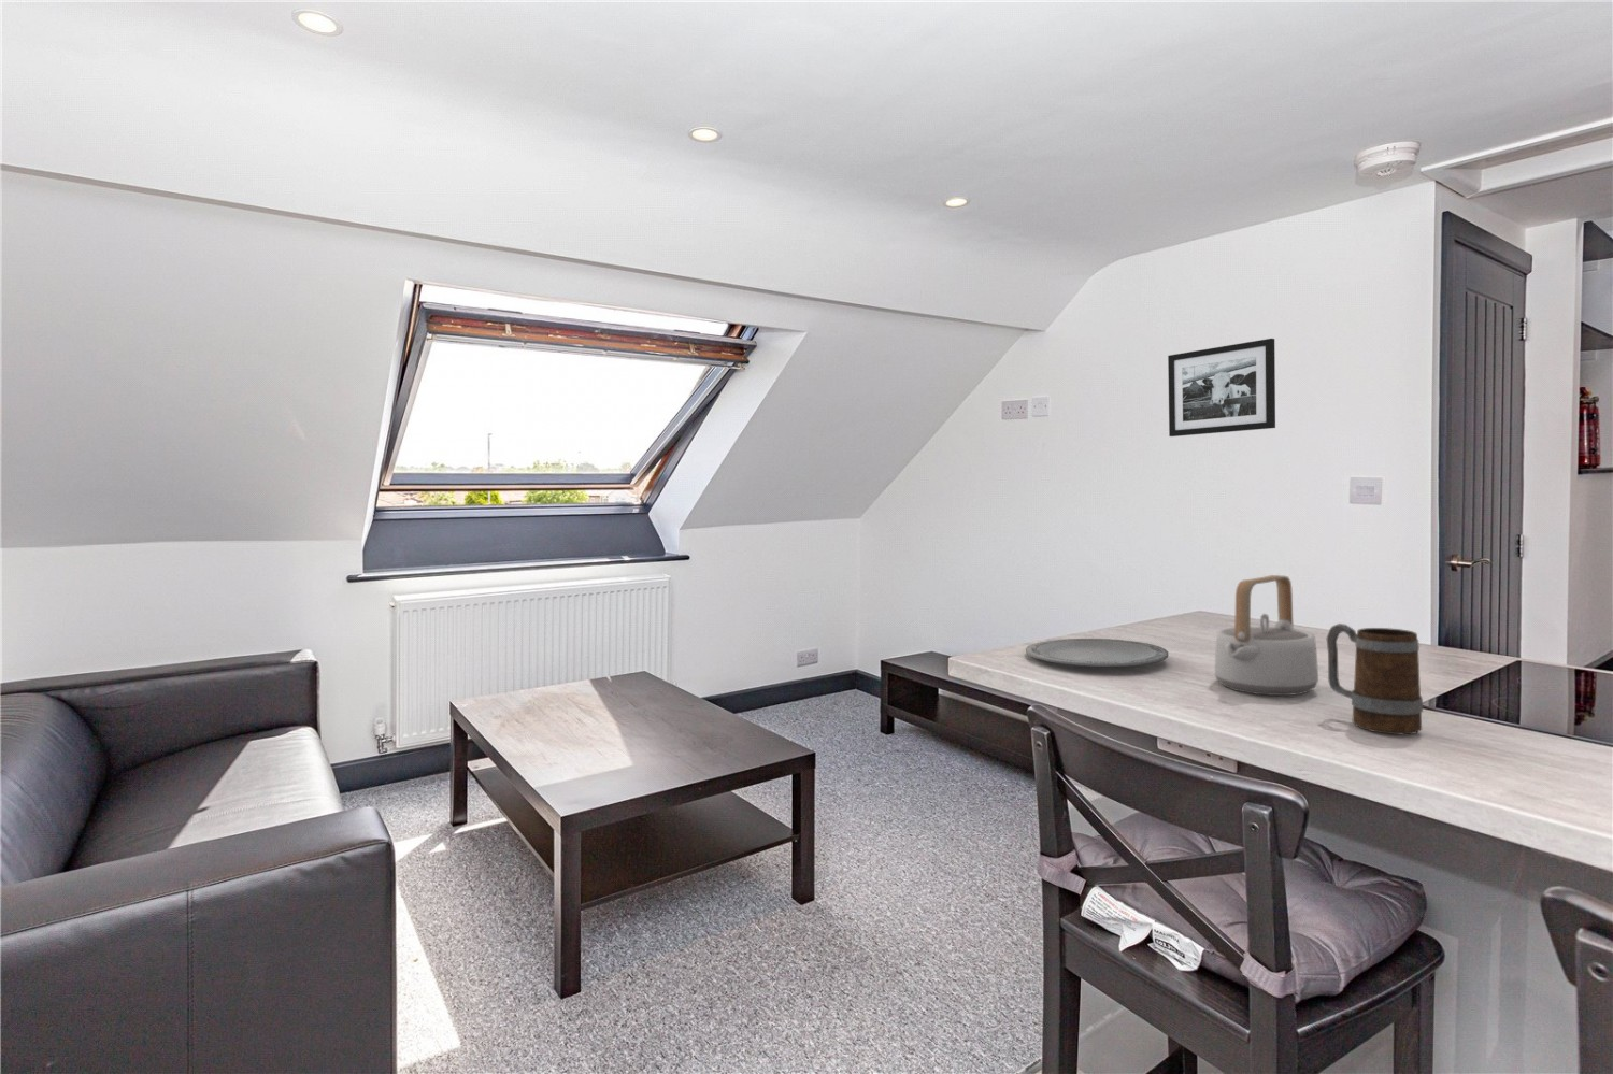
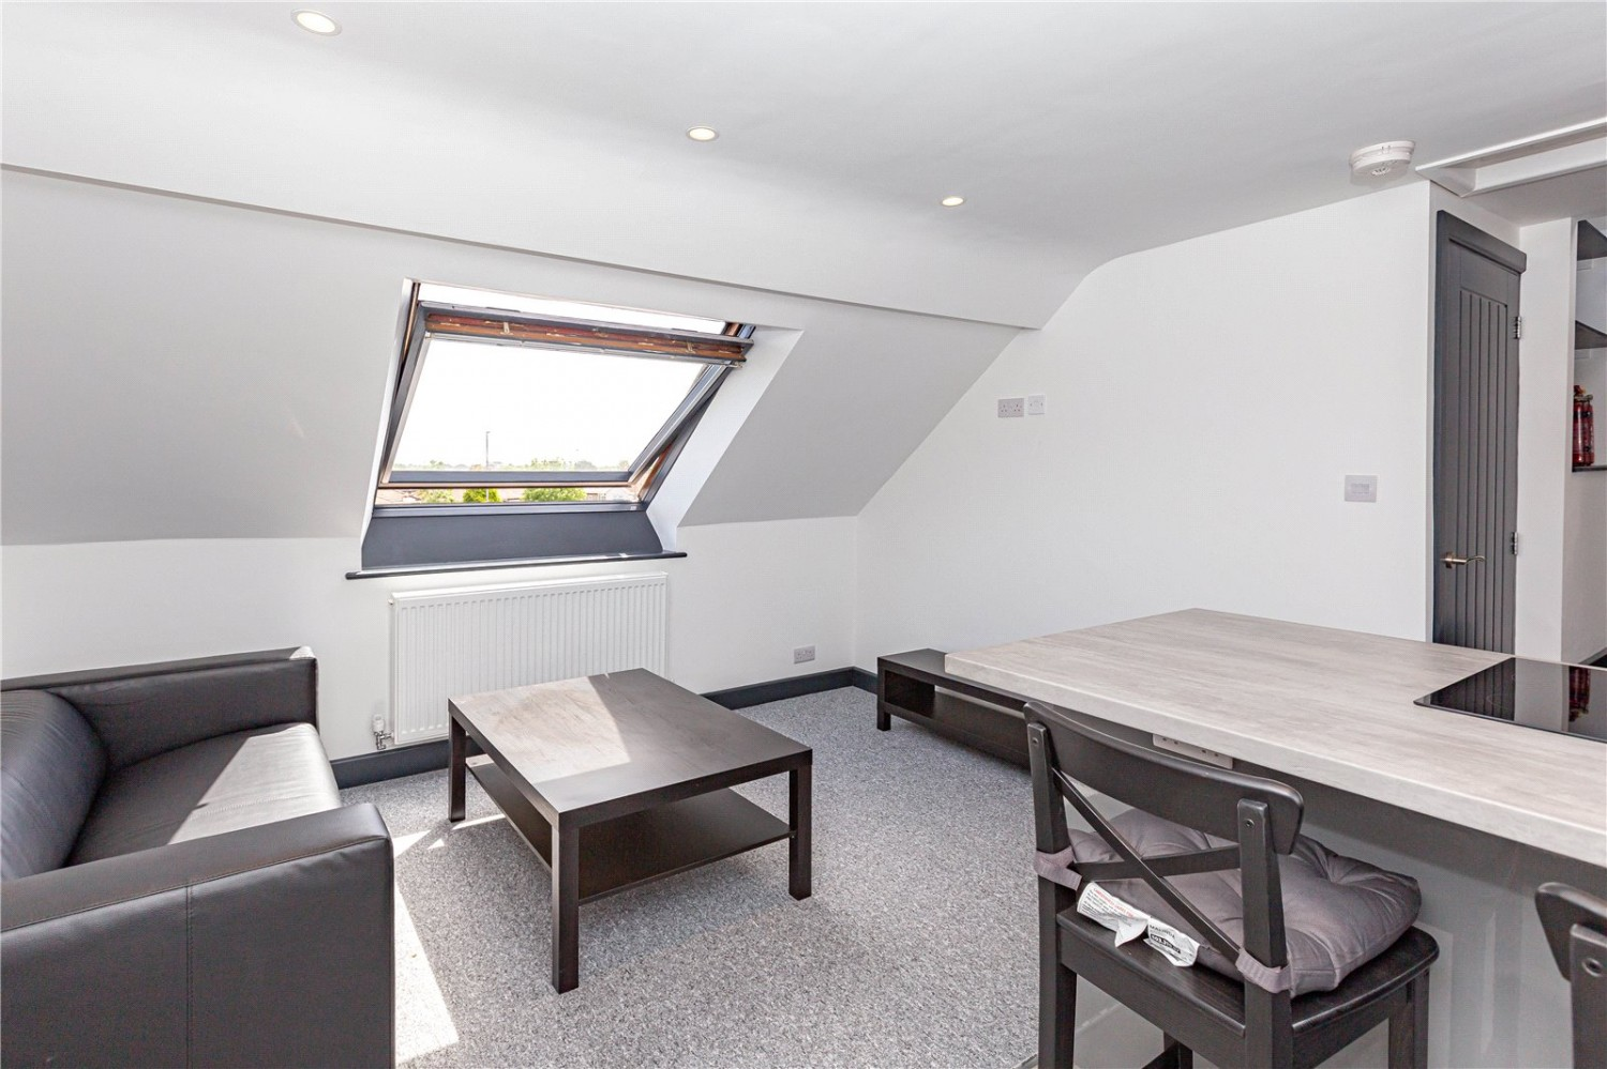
- teapot (1259, 633)
- mug (1372, 675)
- plate (1094, 653)
- picture frame (1219, 390)
